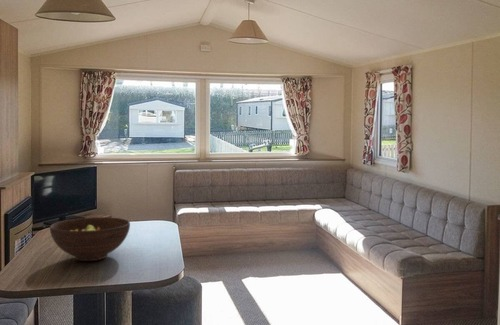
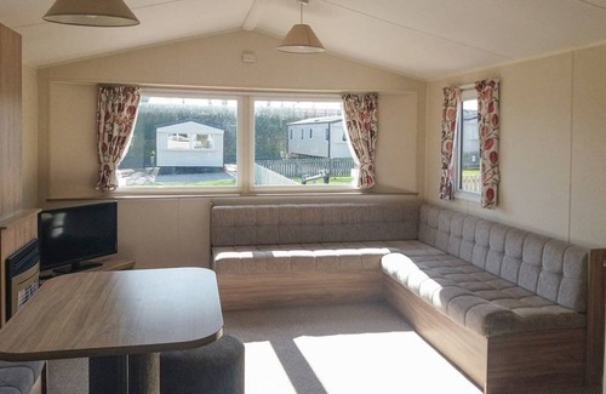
- fruit bowl (91, 241)
